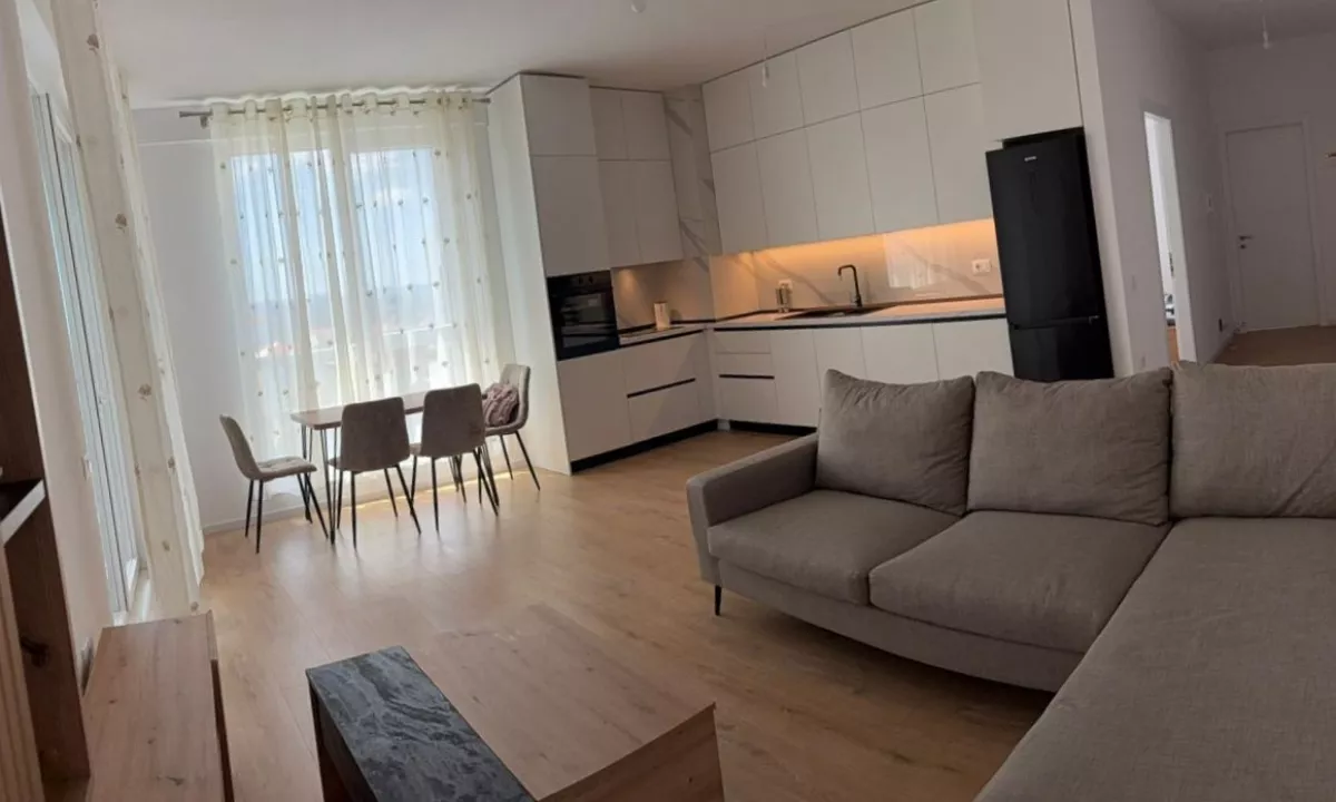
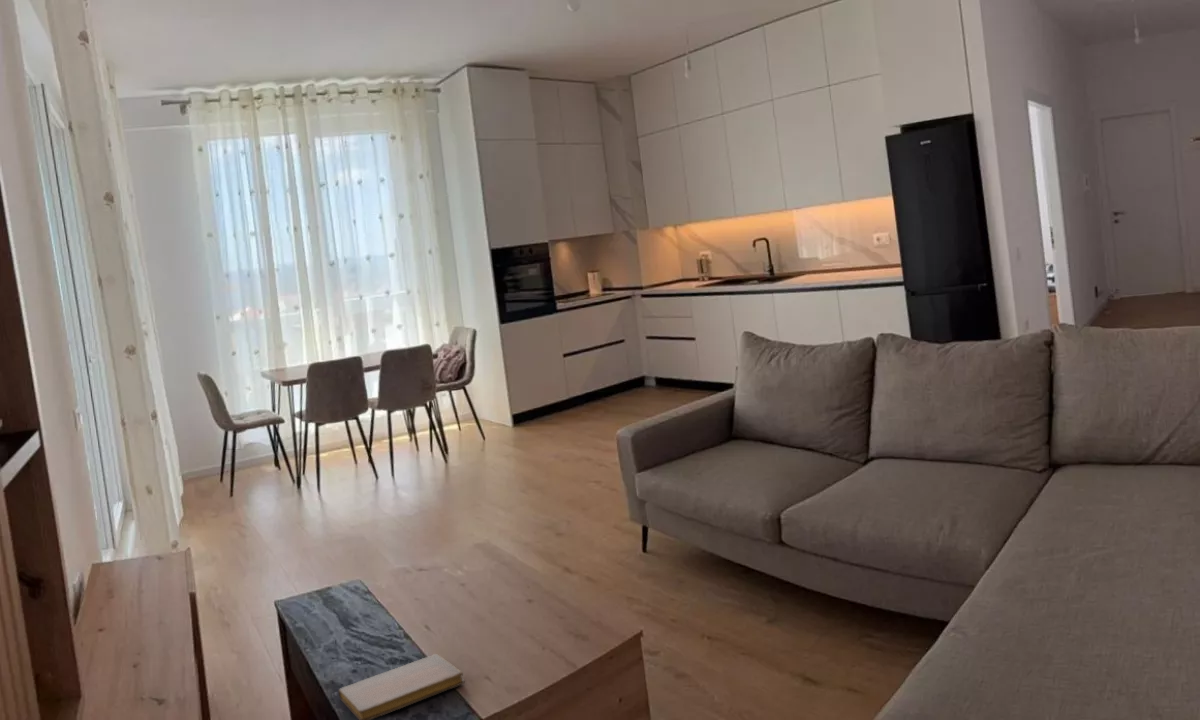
+ notebook (401, 685)
